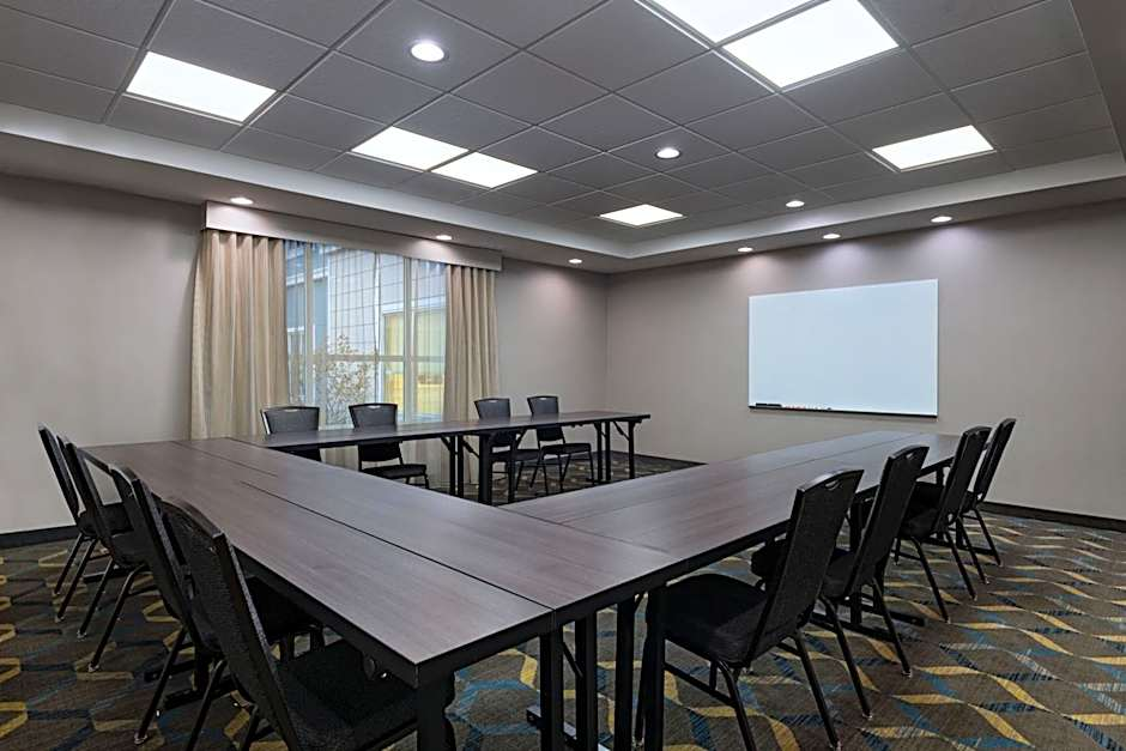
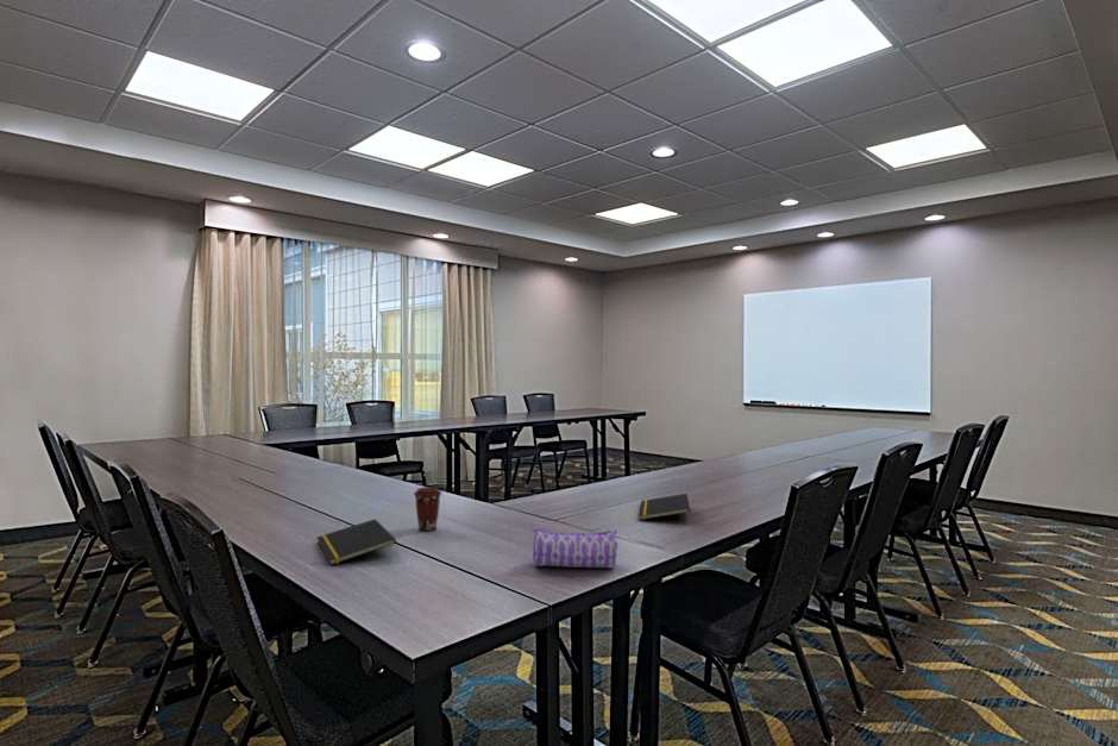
+ notepad (354, 539)
+ notepad (664, 506)
+ pencil case (574, 547)
+ coffee cup (427, 508)
